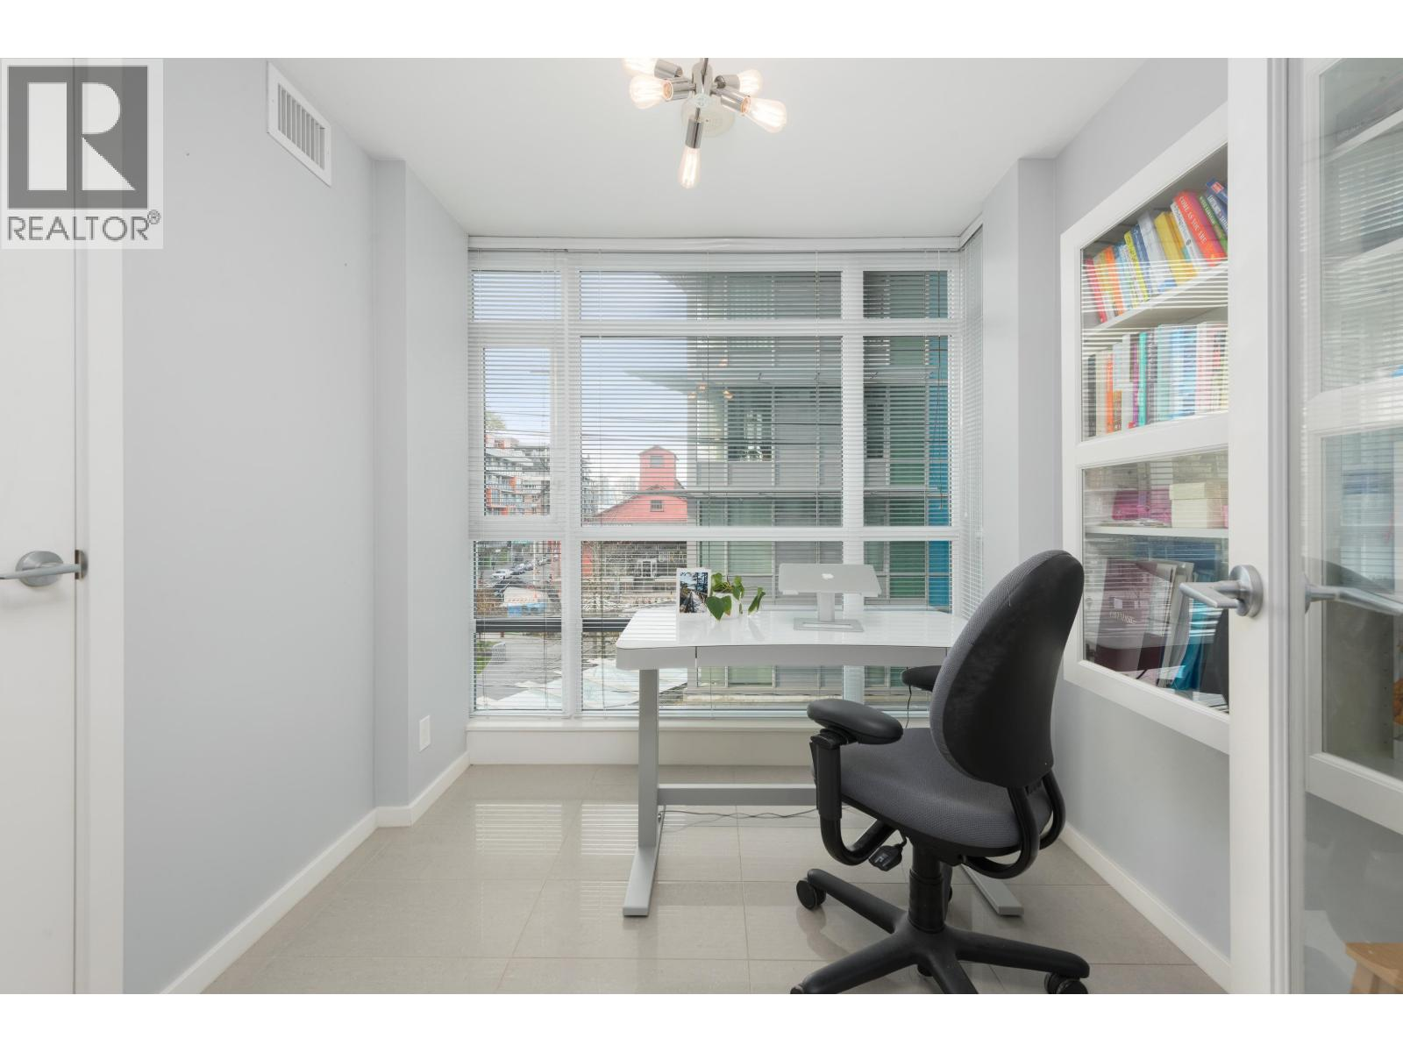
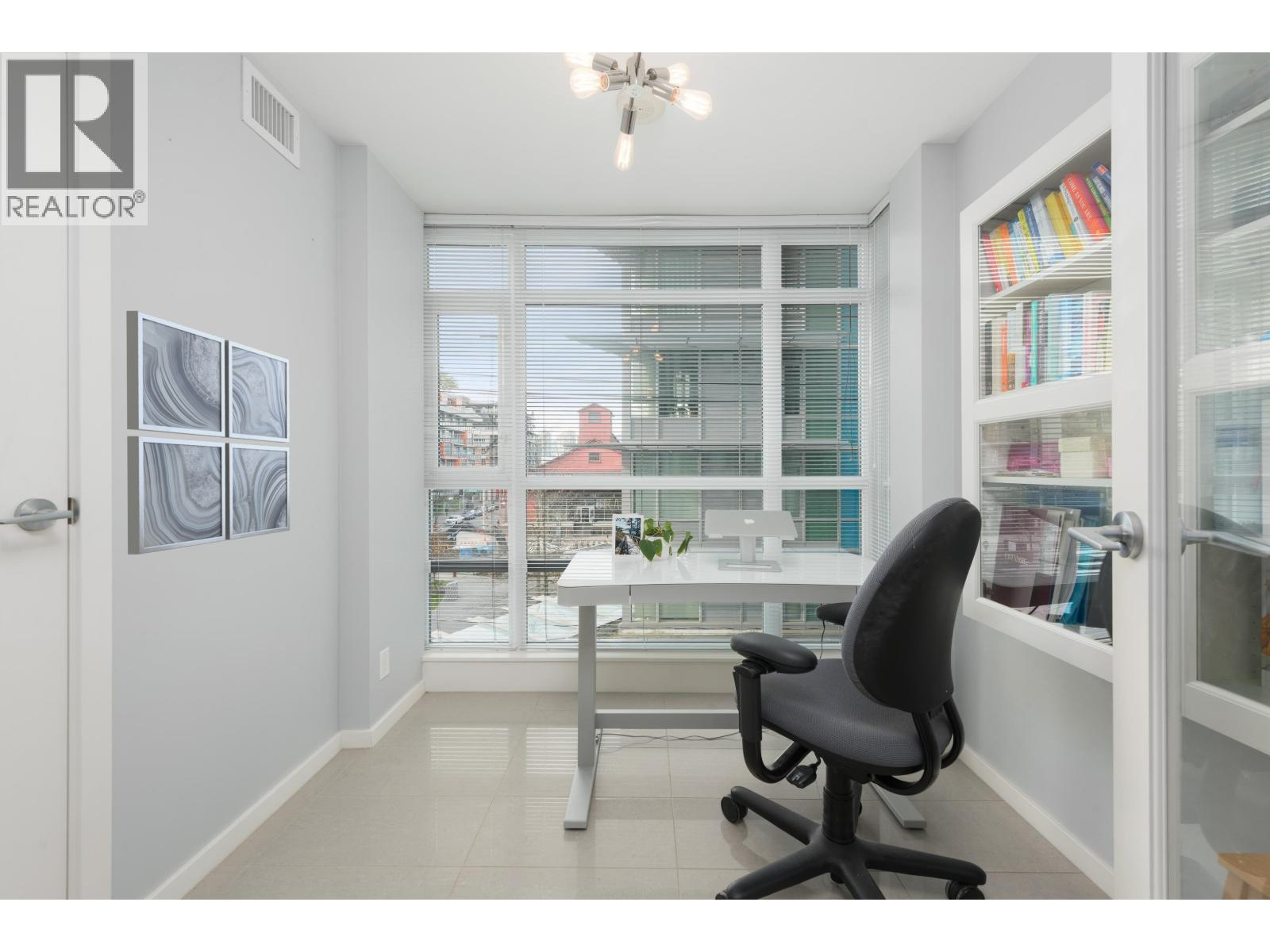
+ wall art (222, 437)
